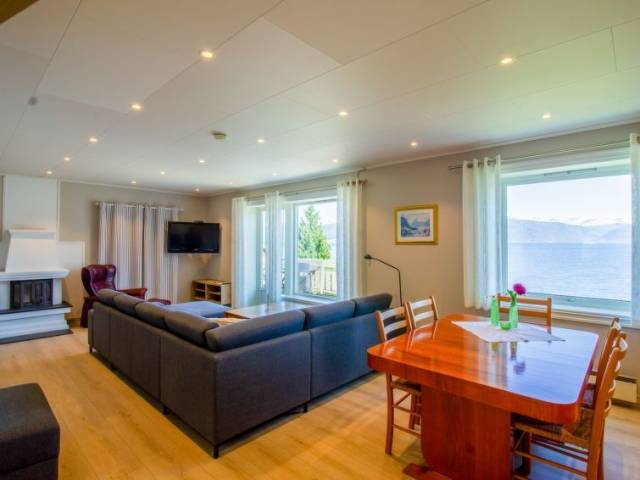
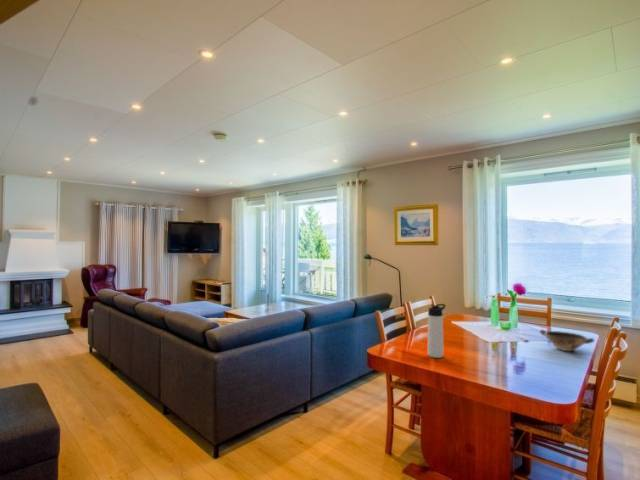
+ bowl (565, 341)
+ thermos bottle (437, 330)
